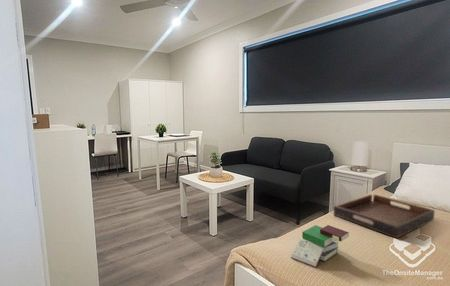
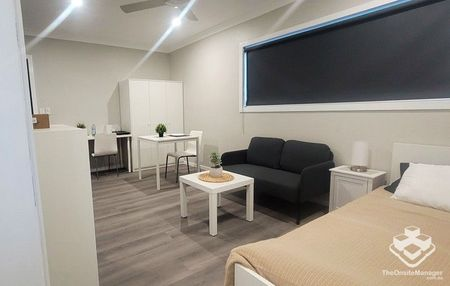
- book (319, 243)
- serving tray (382, 212)
